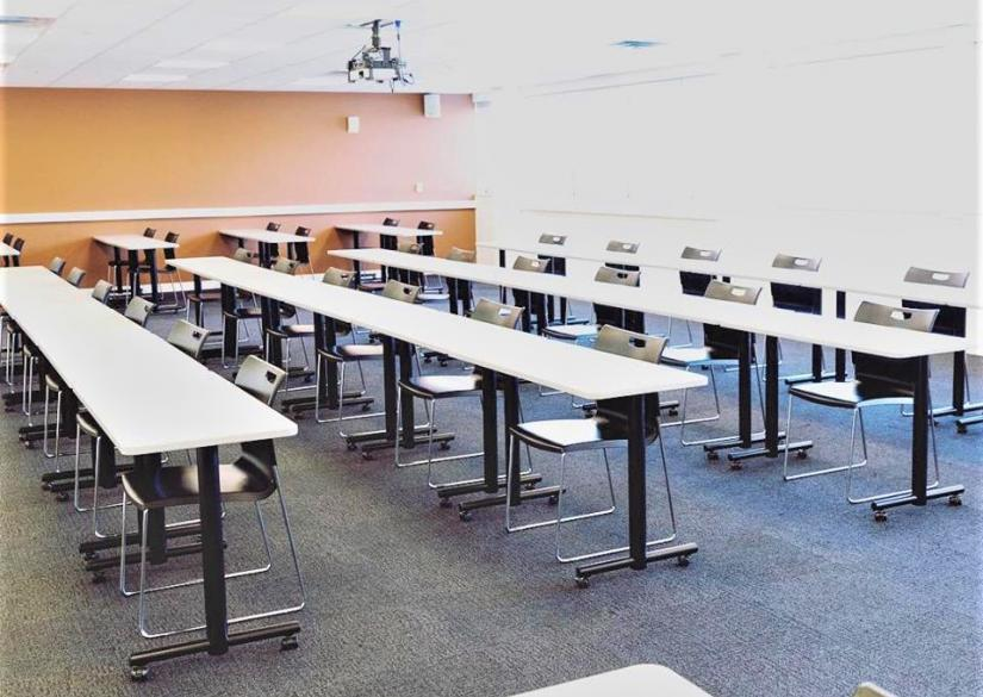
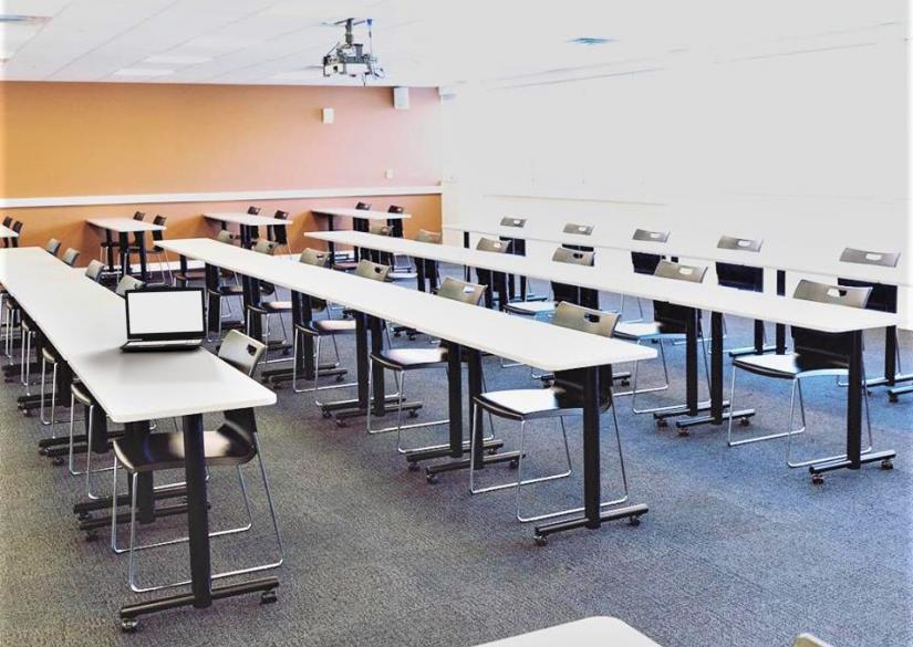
+ laptop (163, 317)
